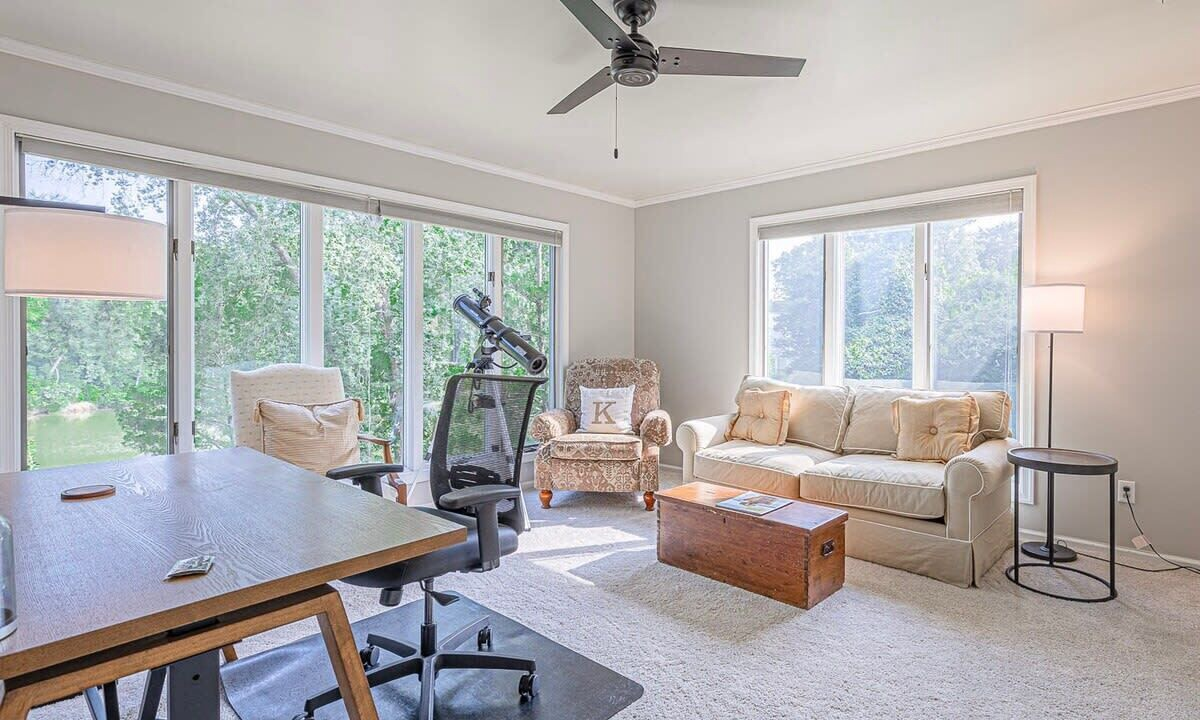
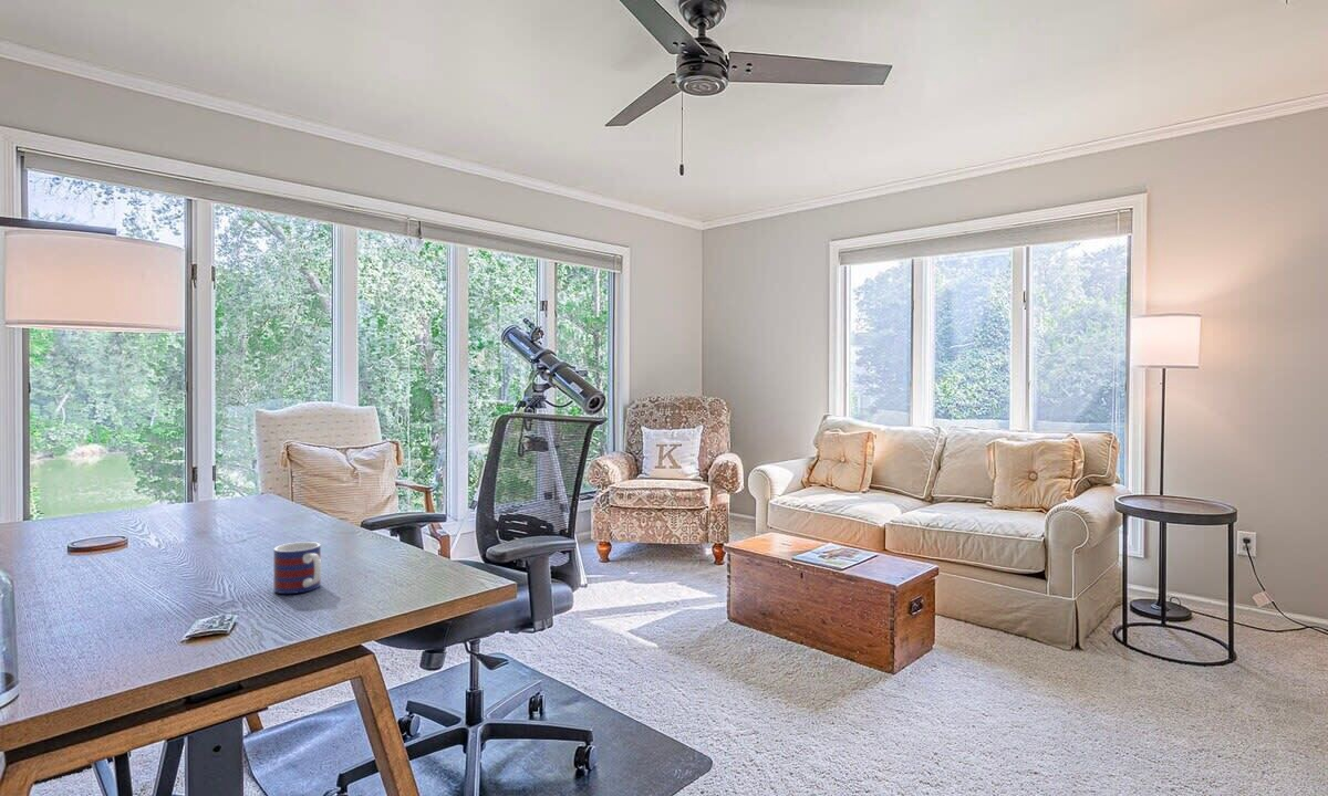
+ mug (302, 568)
